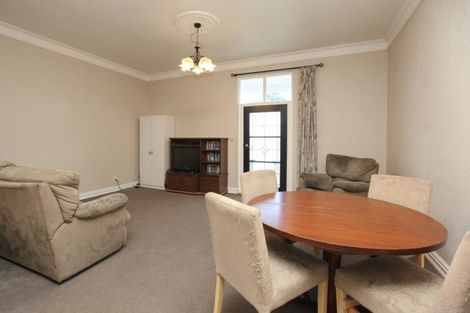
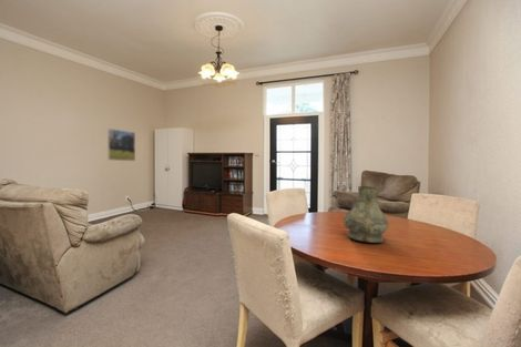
+ vase (365, 212)
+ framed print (122, 145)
